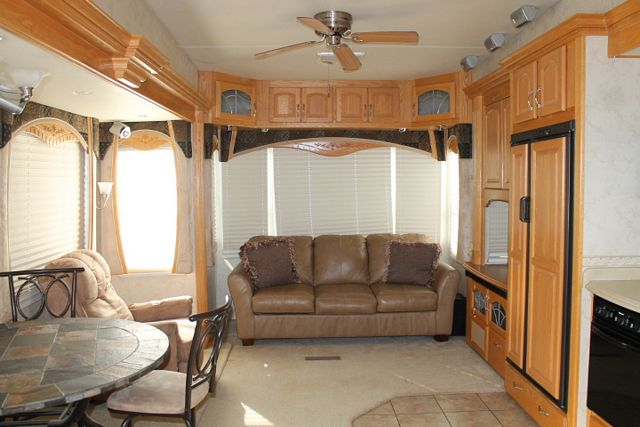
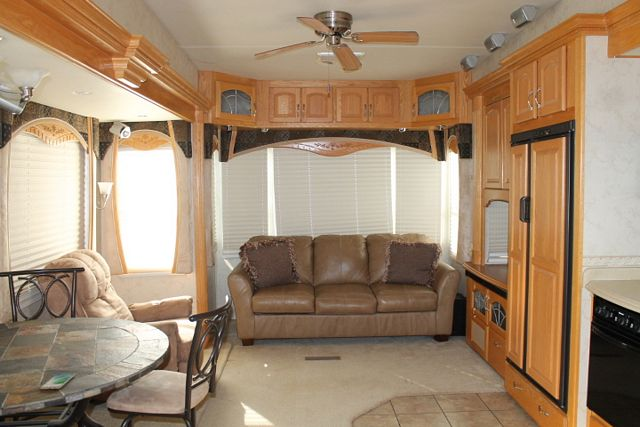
+ smartphone (58, 380)
